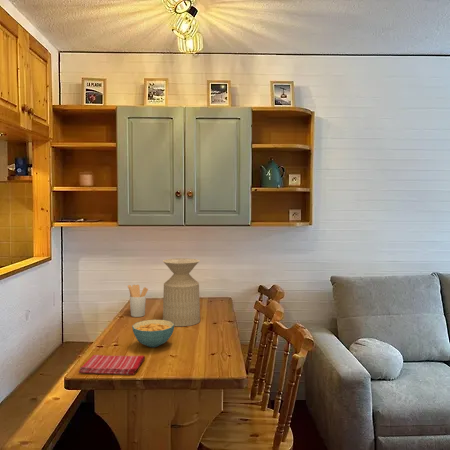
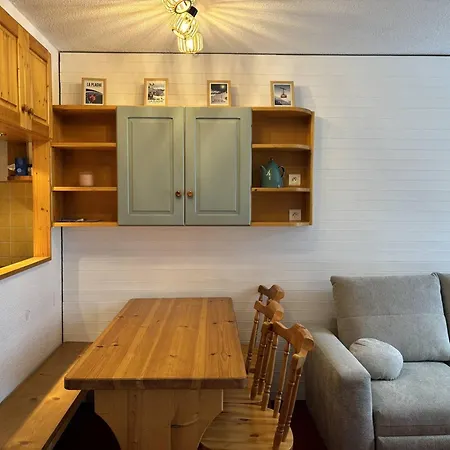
- side table (181, 291)
- utensil holder (136, 299)
- dish towel (113, 363)
- cereal bowl (153, 335)
